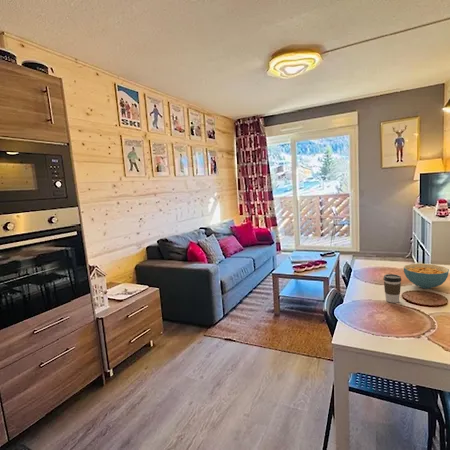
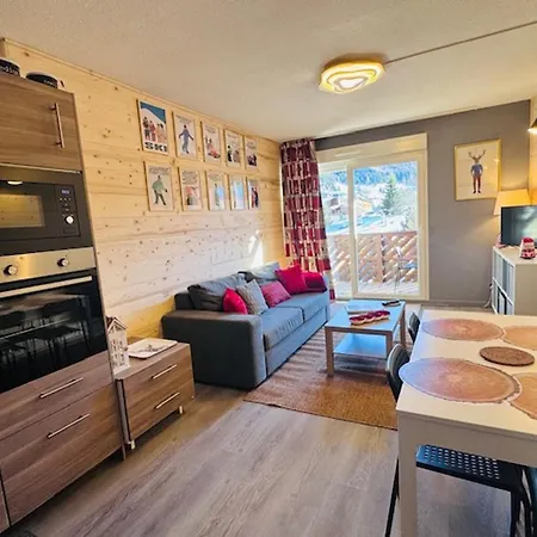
- coffee cup (392, 288)
- cereal bowl (425, 277)
